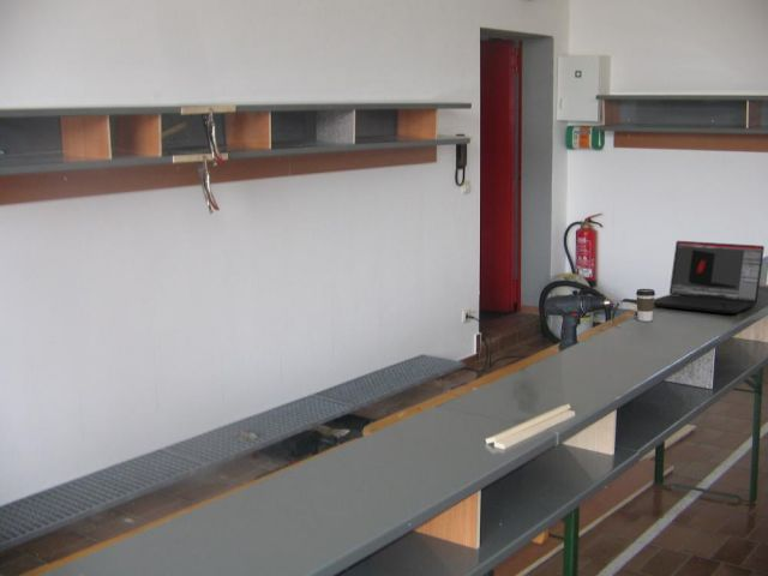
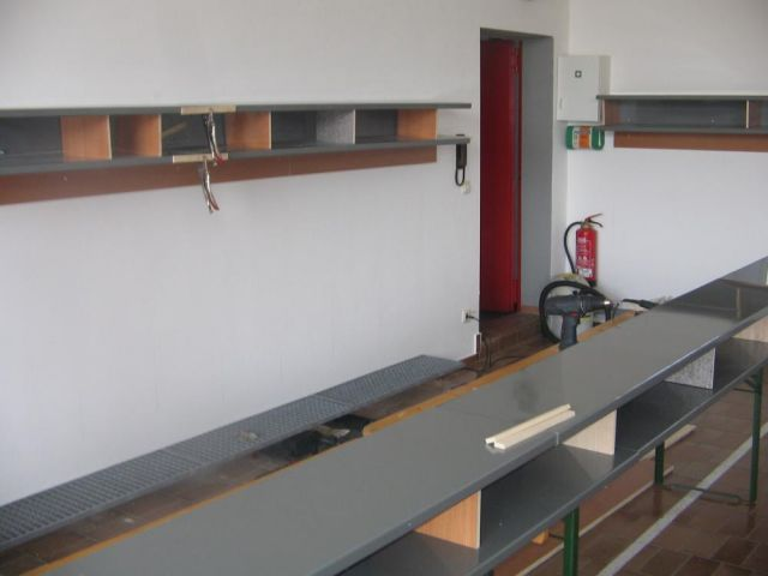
- laptop (704, 276)
- coffee cup (644, 305)
